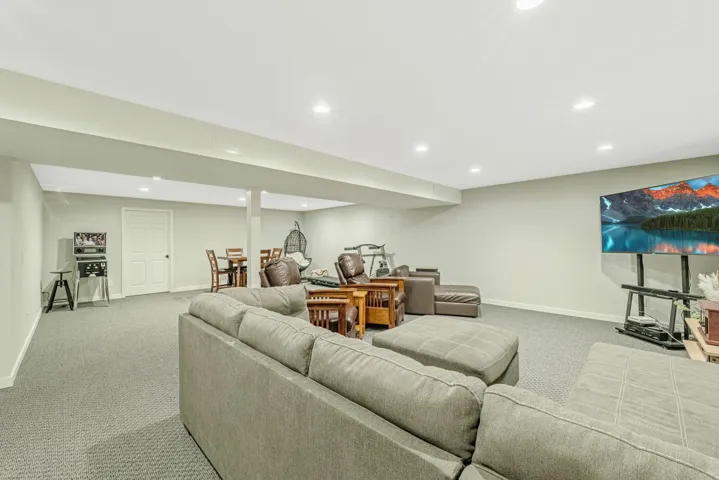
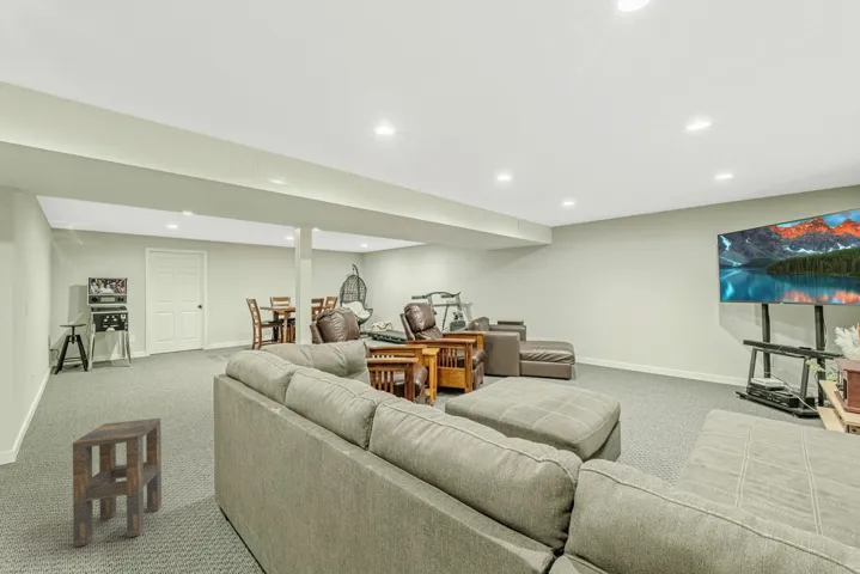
+ side table (121, 476)
